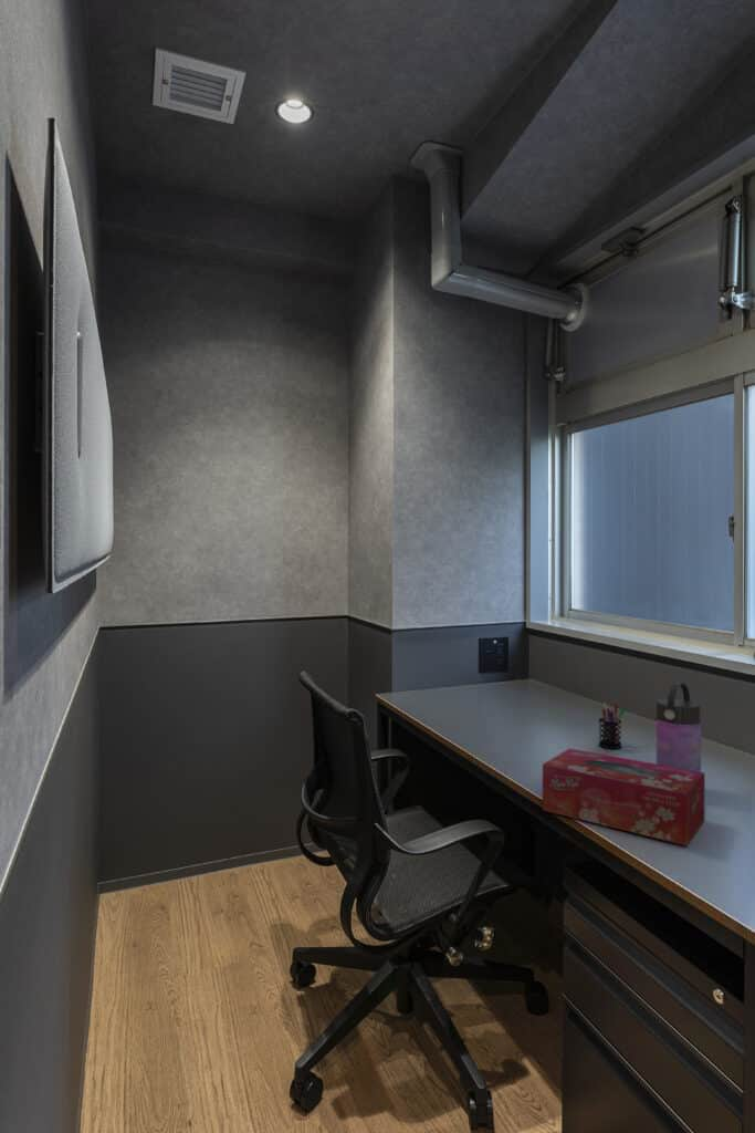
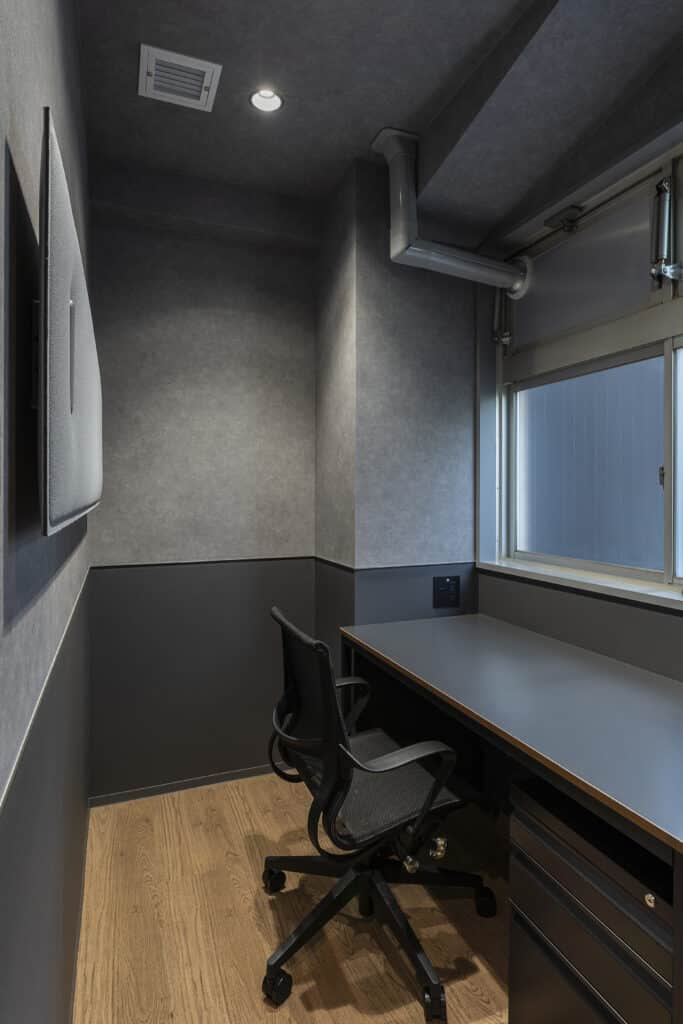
- water bottle (678, 736)
- pen holder (612, 724)
- tissue box (621, 791)
